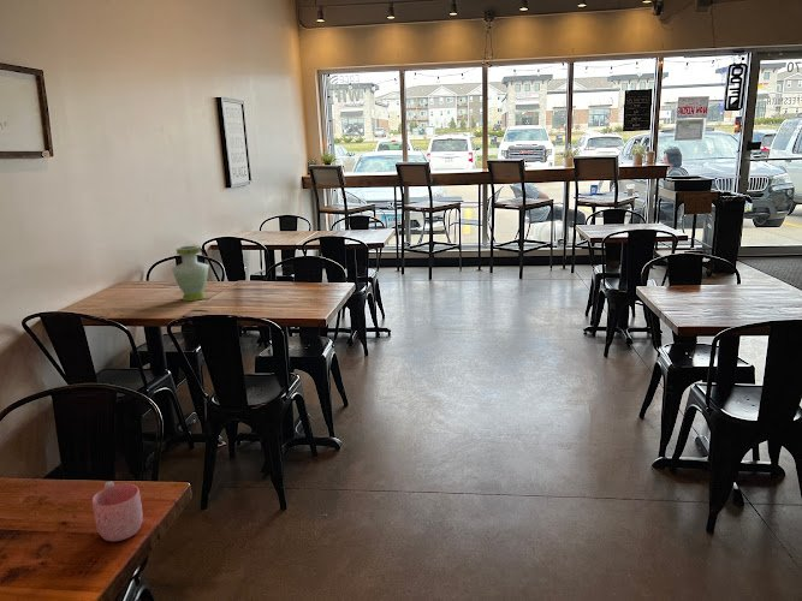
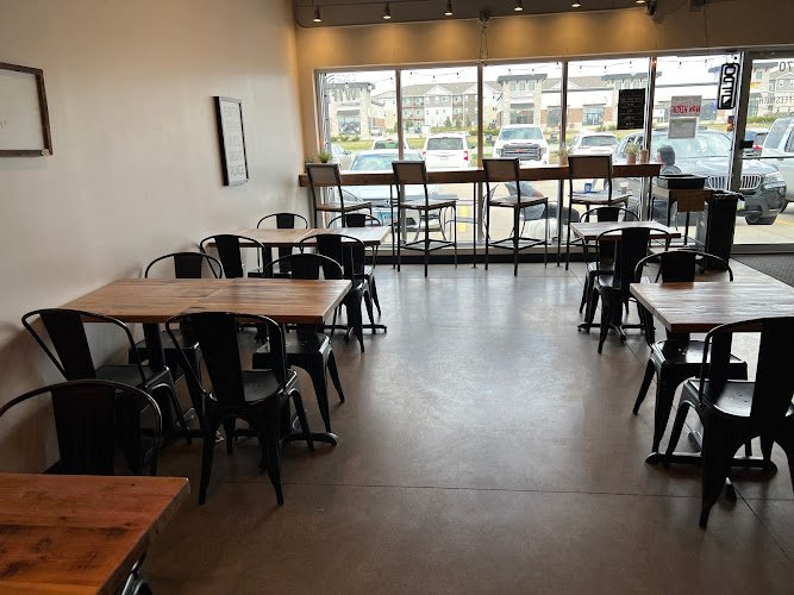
- vase (190, 273)
- mug (115, 508)
